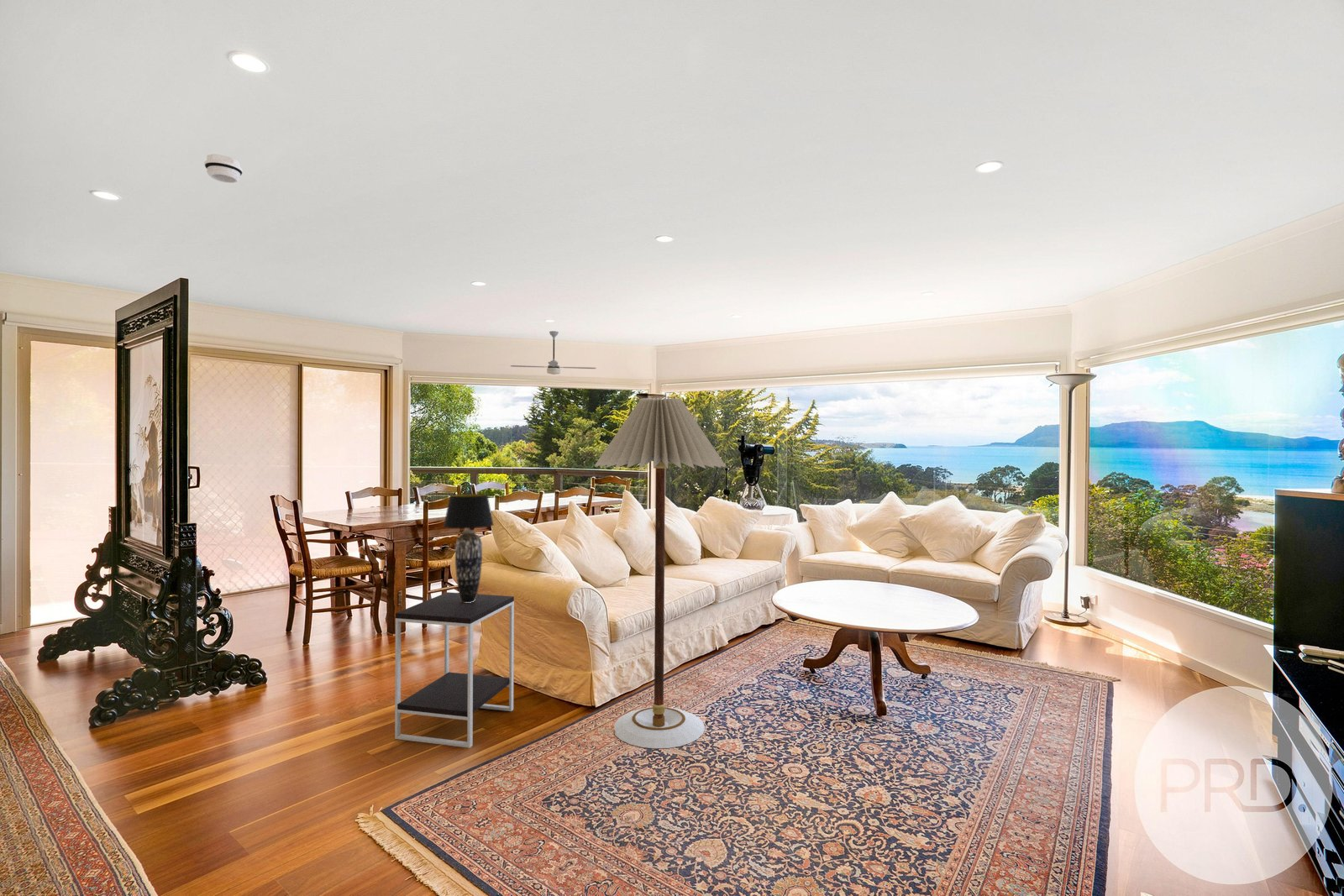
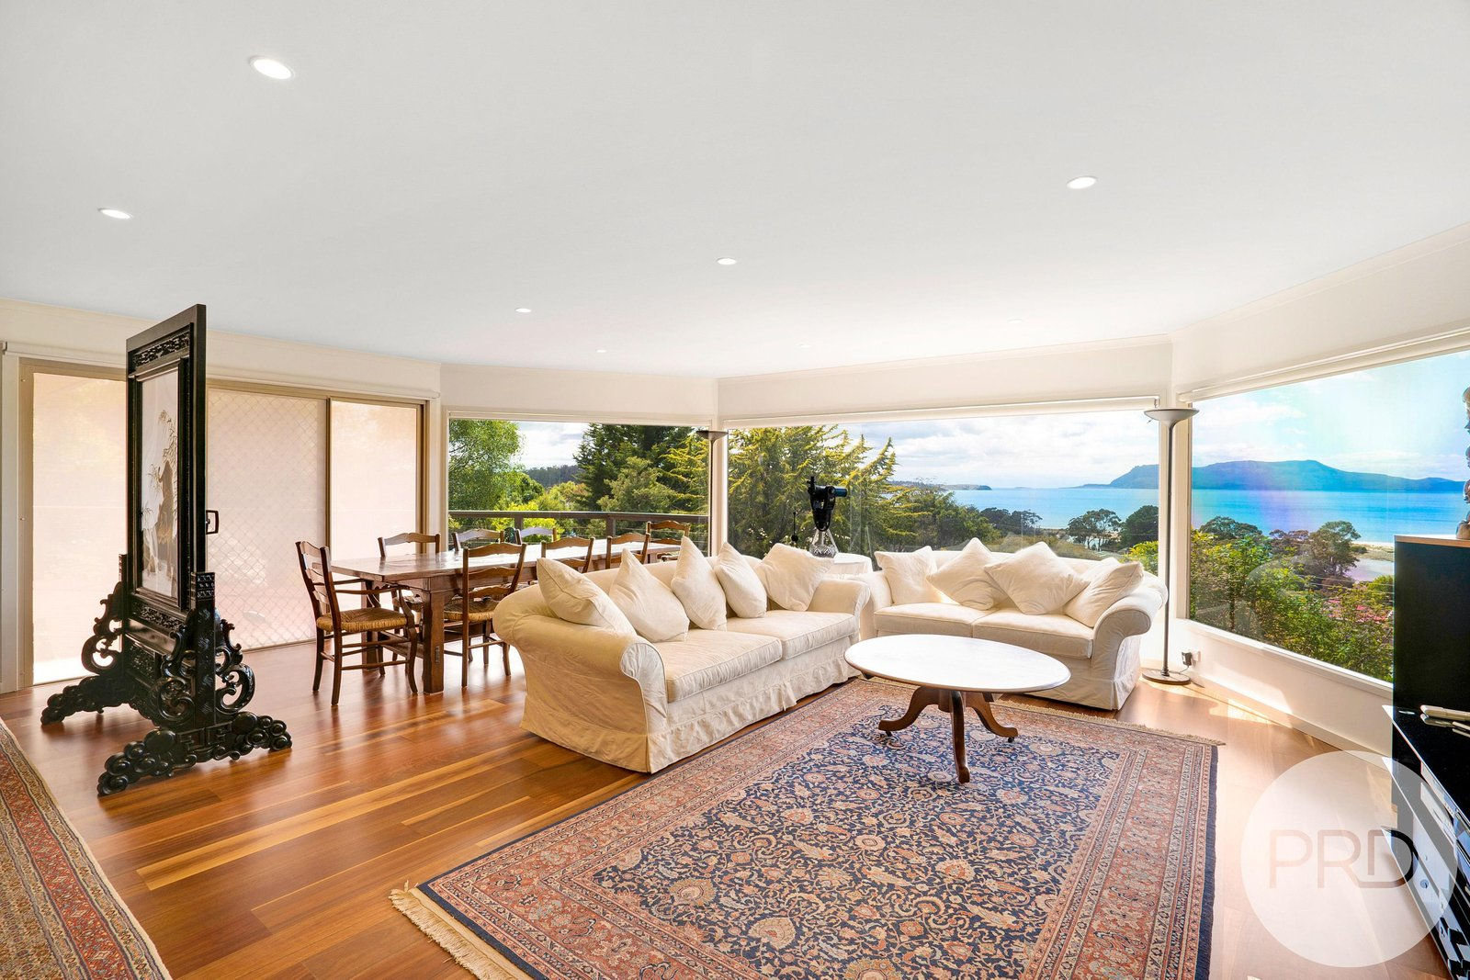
- table lamp (468, 548)
- smoke detector (223, 169)
- side table (449, 662)
- ceiling fan (554, 353)
- floor lamp (659, 563)
